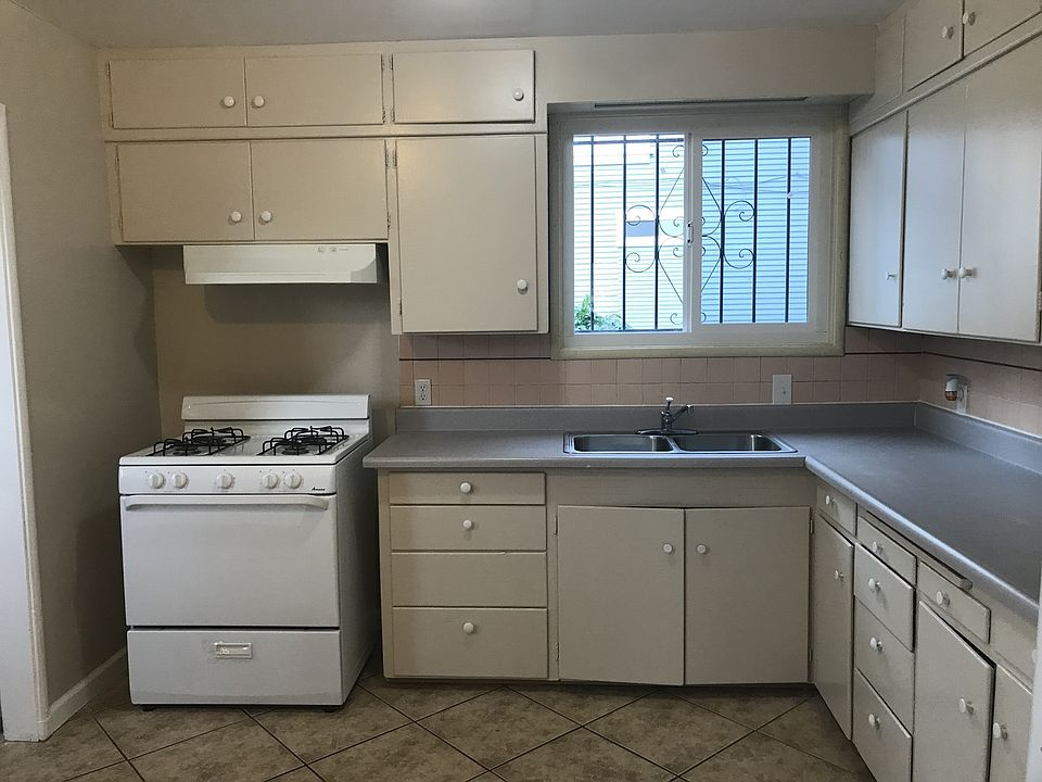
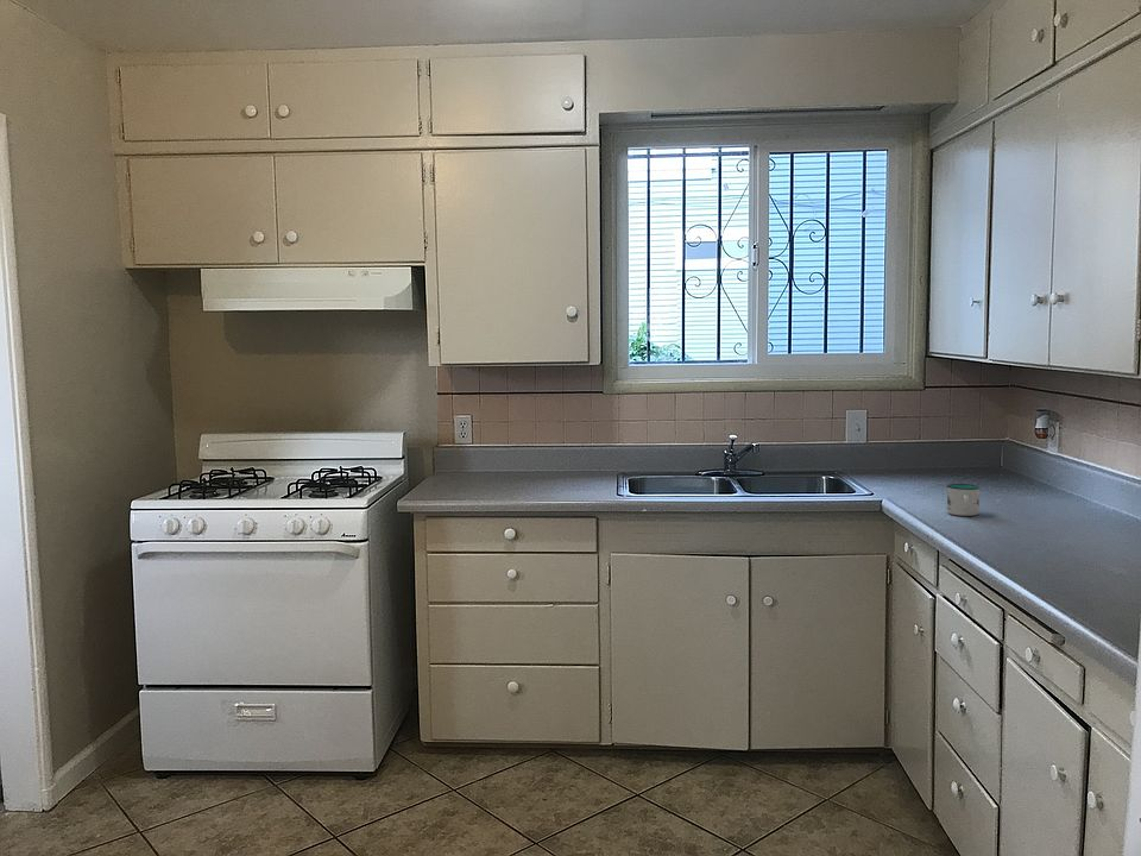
+ mug (963, 499)
